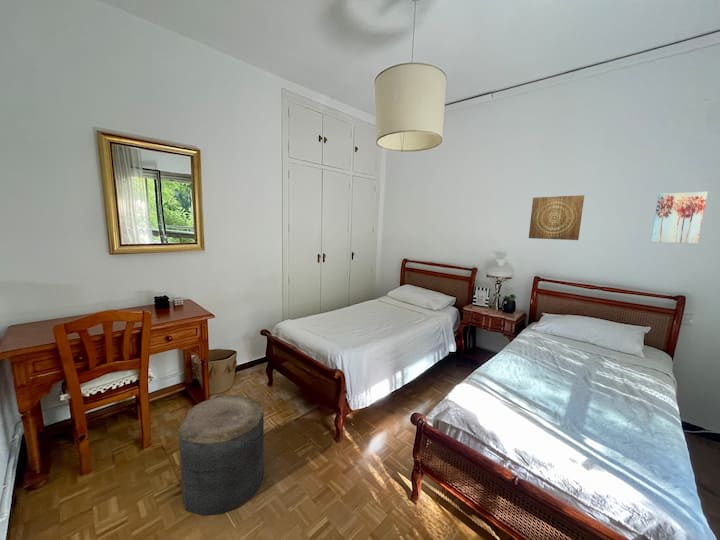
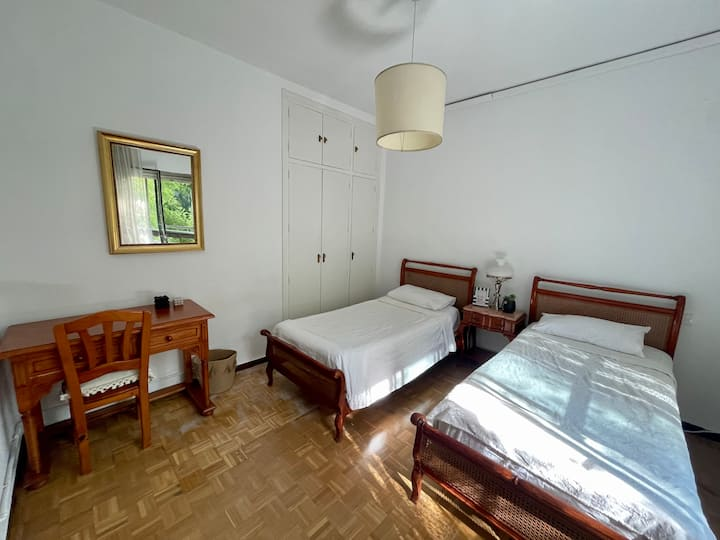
- wall art (677, 218)
- stool (223, 449)
- wall art (554, 218)
